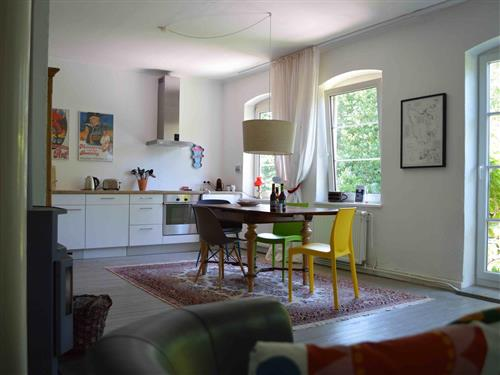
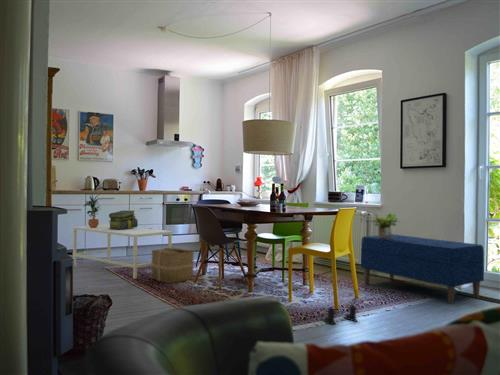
+ potted plant (386, 225)
+ boots (343, 317)
+ coffee table (110, 245)
+ potted plant (92, 210)
+ cardboard box (172, 263)
+ stack of books (123, 219)
+ bench (418, 265)
